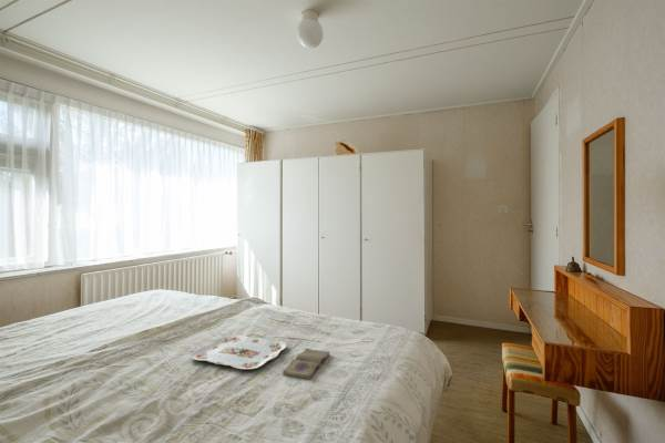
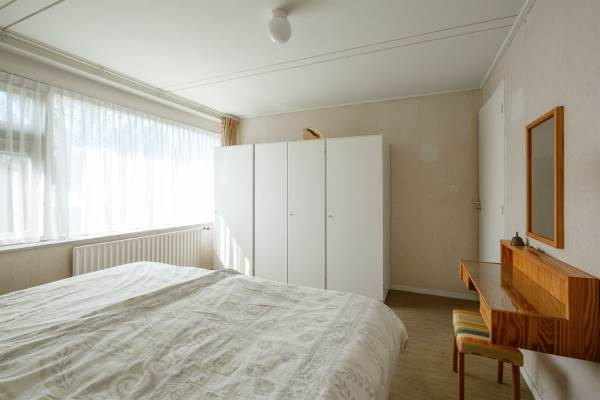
- serving tray (239, 350)
- diary (307, 361)
